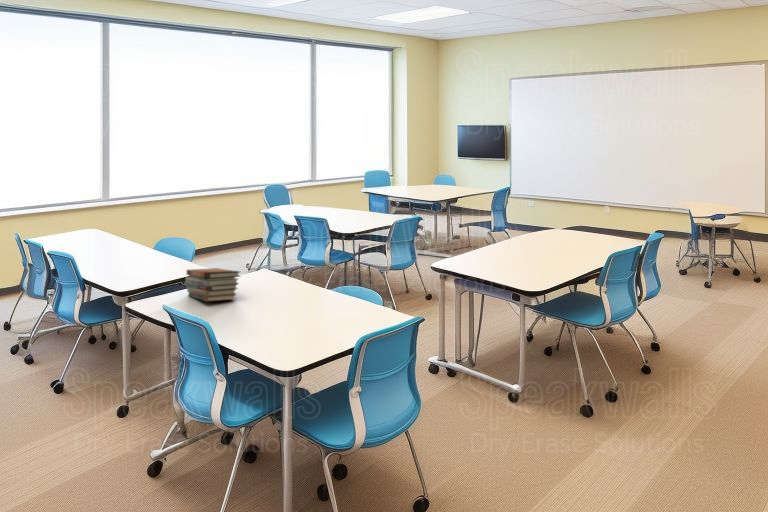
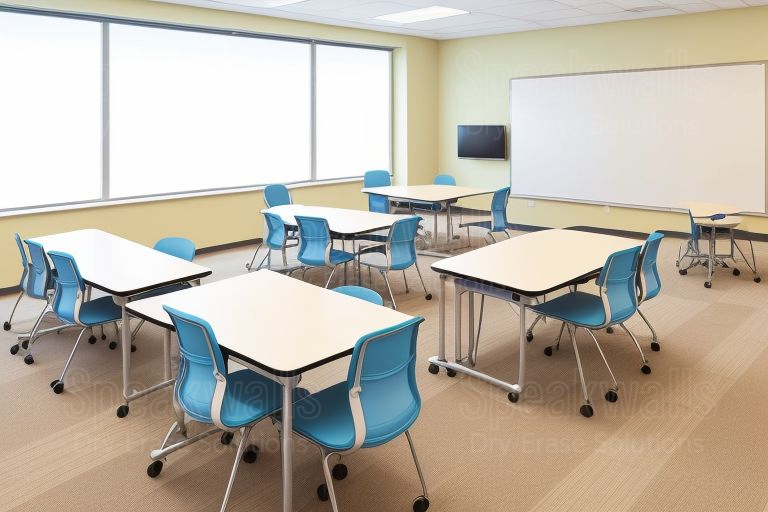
- book stack (212, 284)
